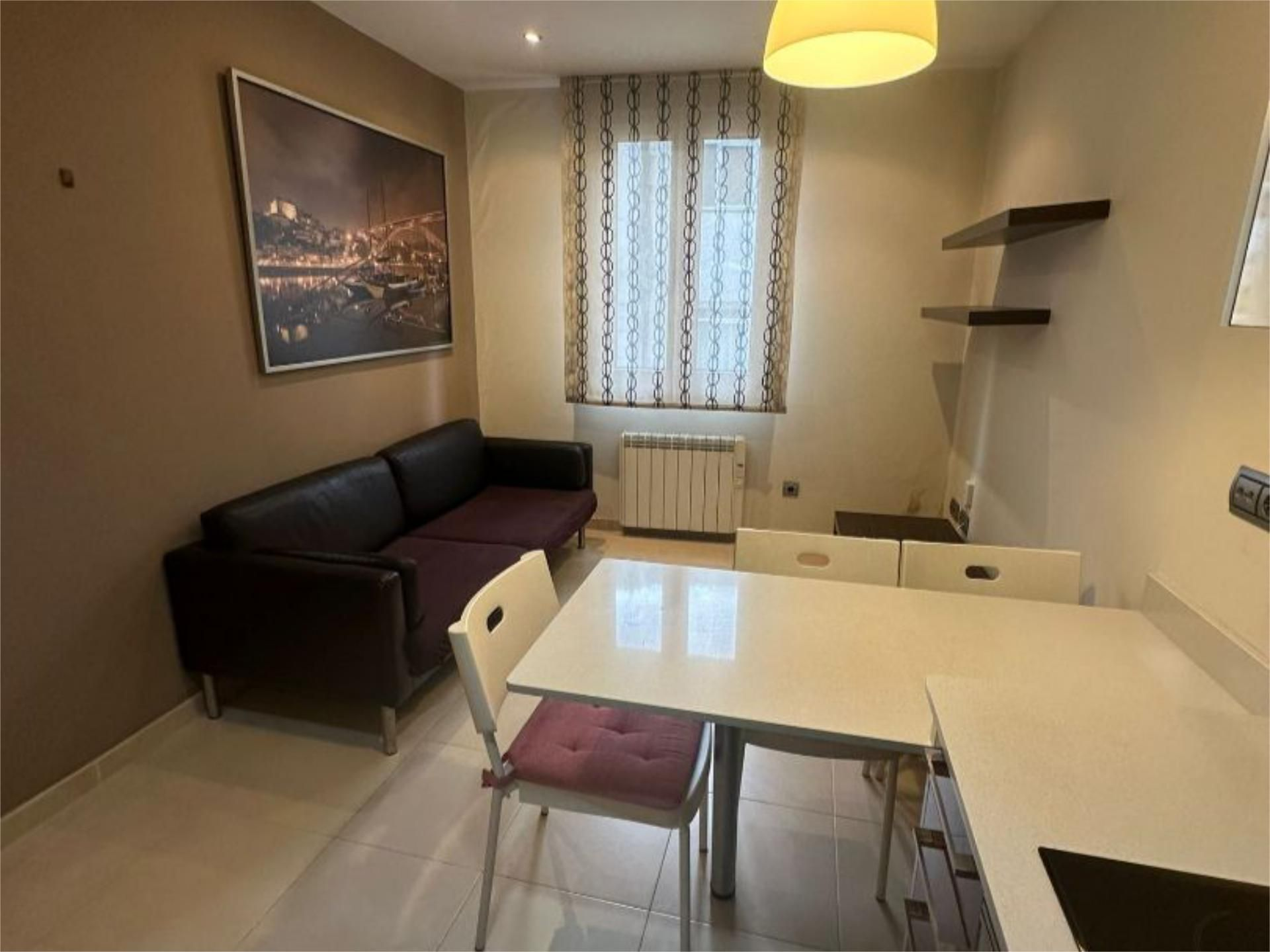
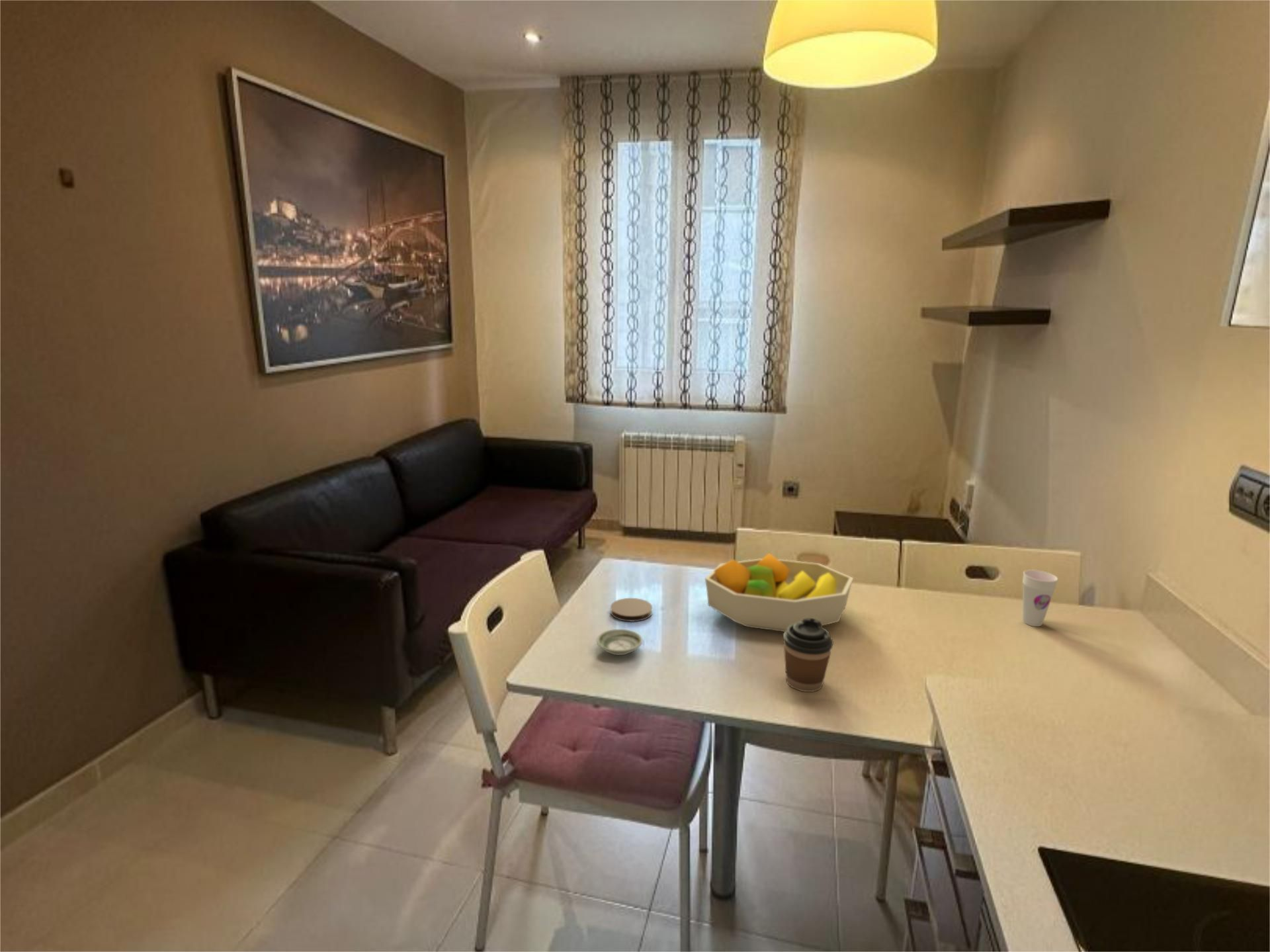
+ fruit bowl (779, 587)
+ saucer (619, 644)
+ cup (1036, 599)
+ coffee cup (806, 654)
+ coaster (631, 609)
